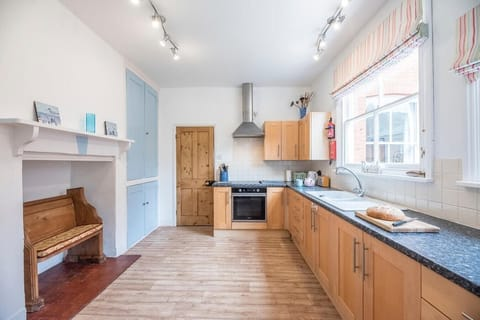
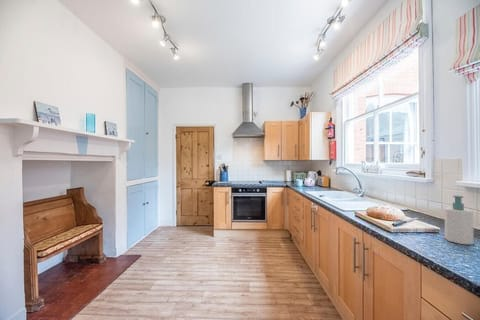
+ soap bottle (458, 218)
